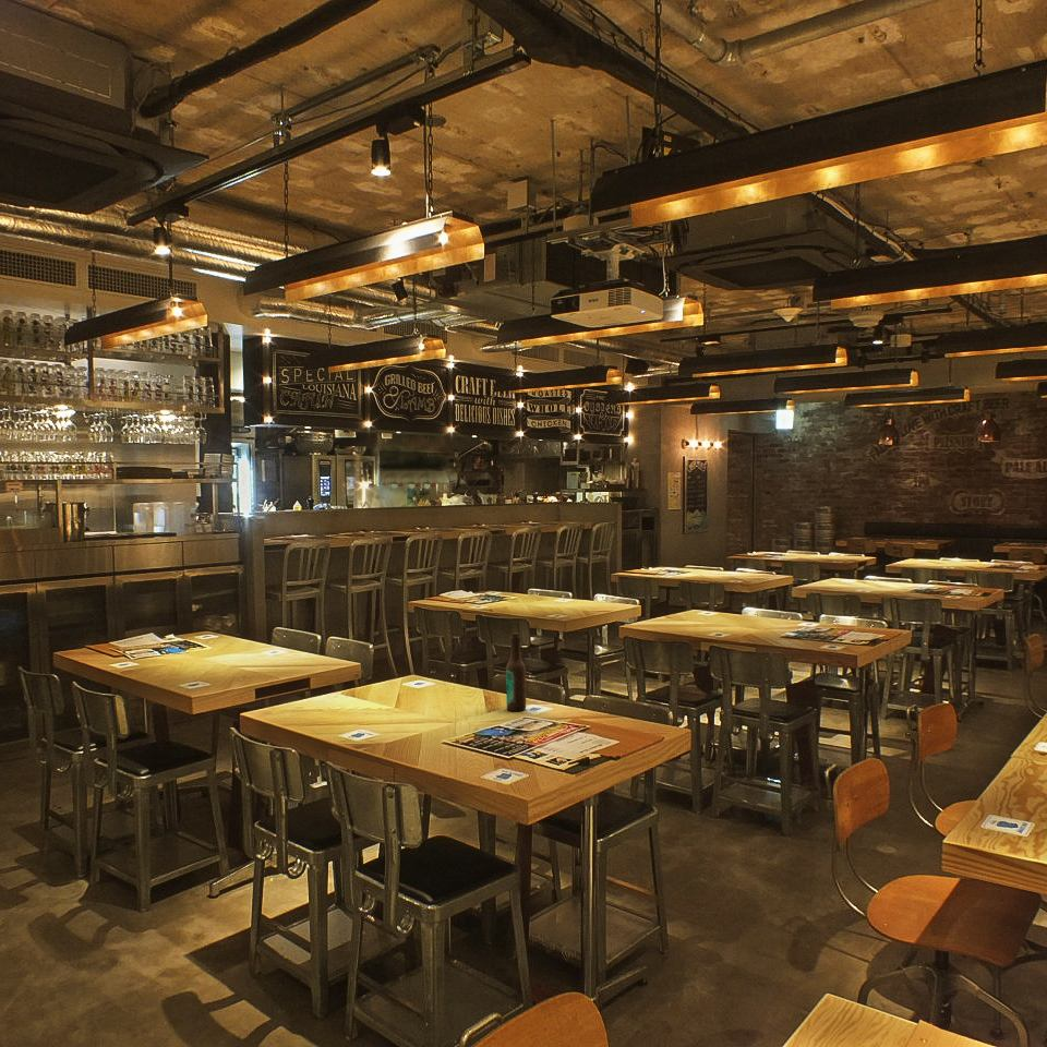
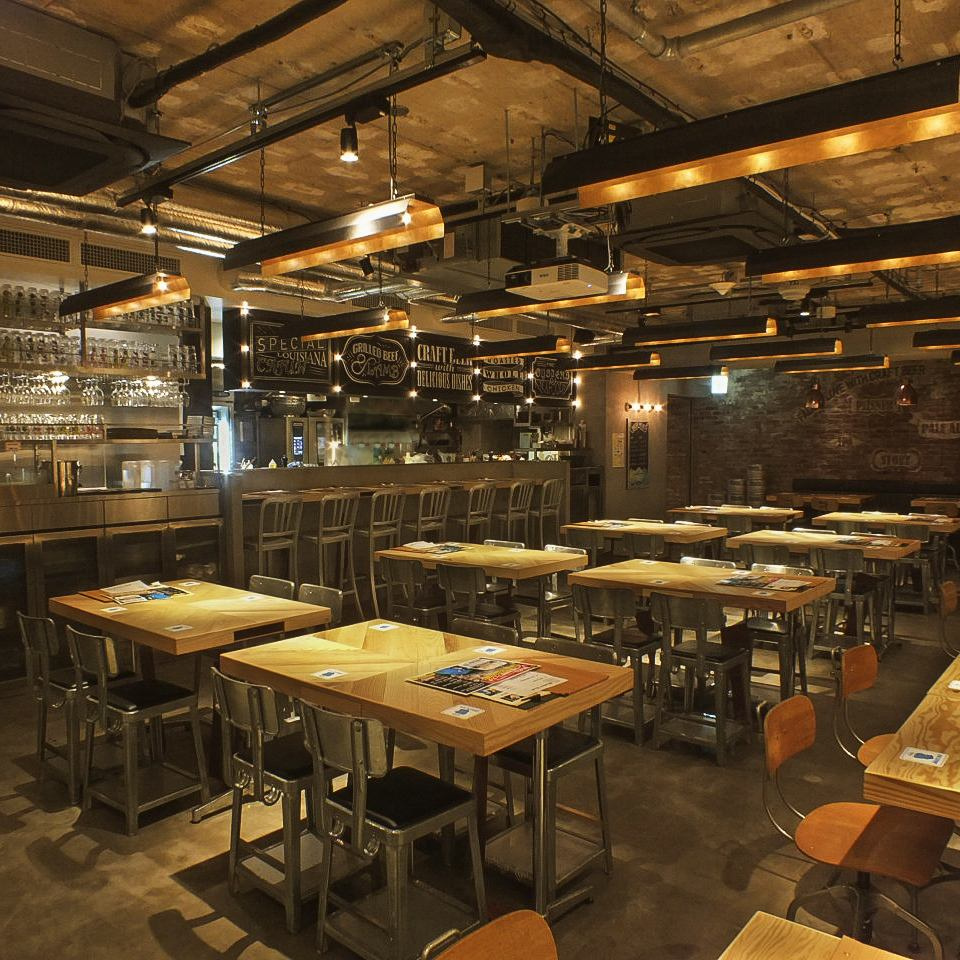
- beer bottle (515, 671)
